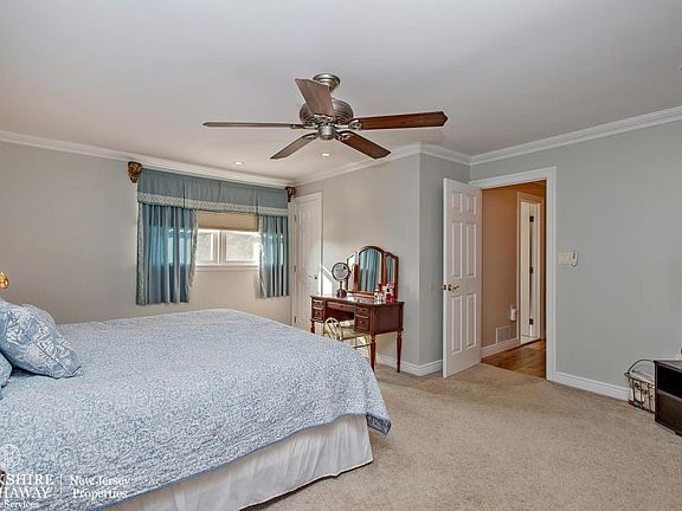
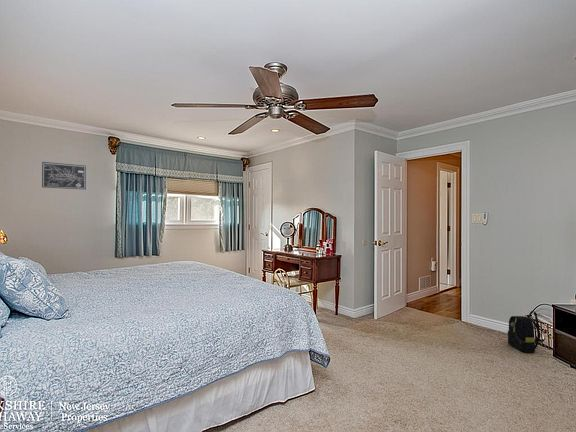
+ wall art (64, 176)
+ backpack (527, 329)
